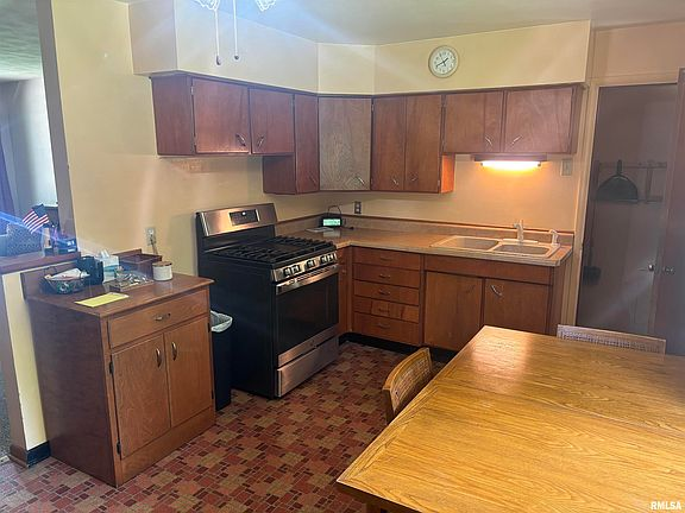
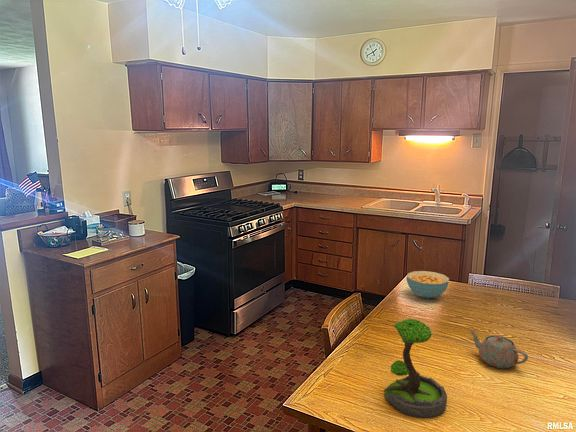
+ cereal bowl (427, 286)
+ teapot (496, 348)
+ plant (411, 361)
